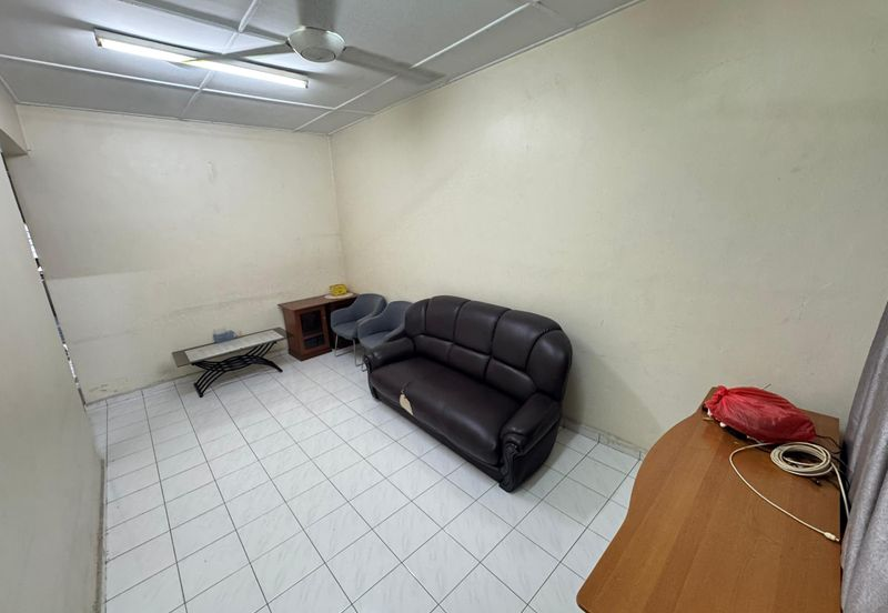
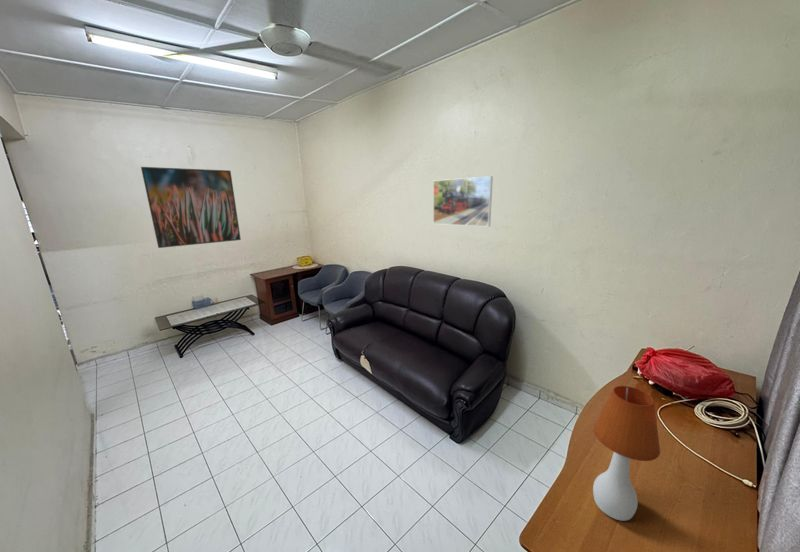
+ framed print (196, 207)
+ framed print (460, 202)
+ table lamp (622, 452)
